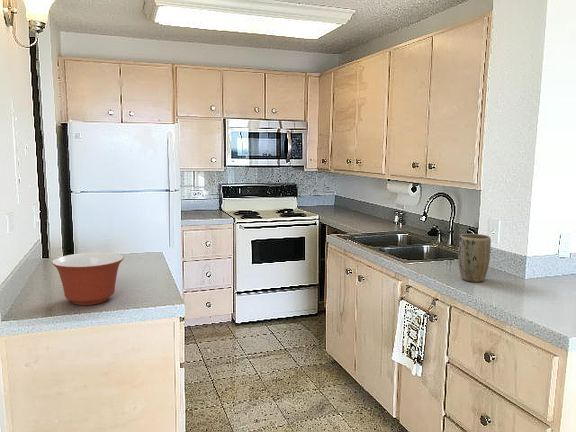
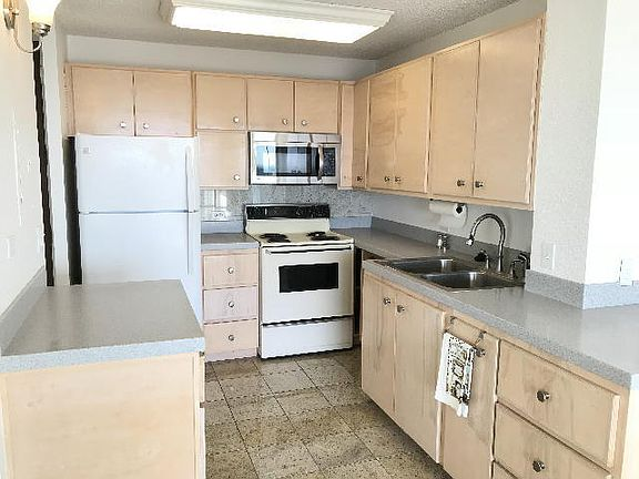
- mixing bowl (89, 279)
- plant pot (473, 257)
